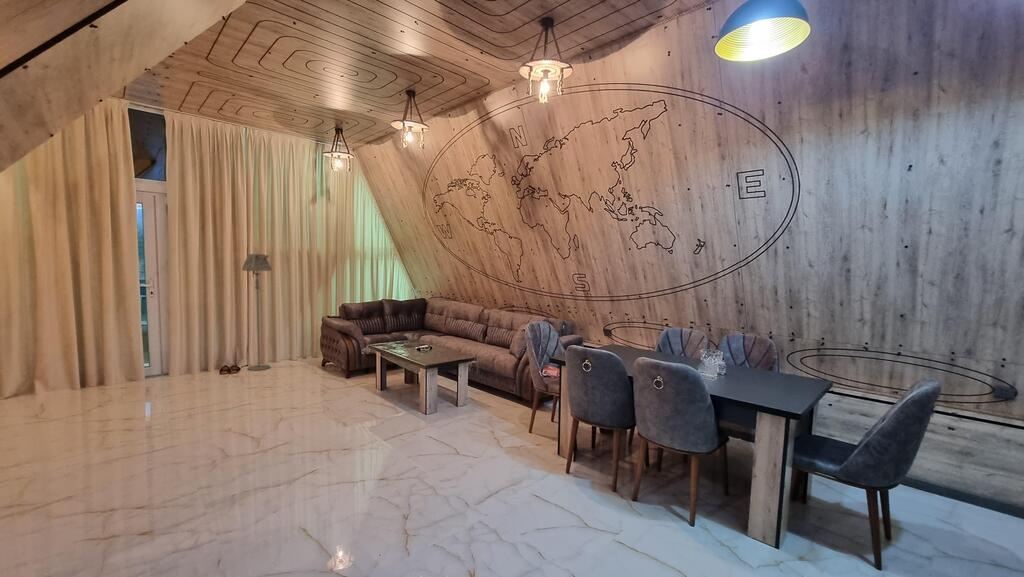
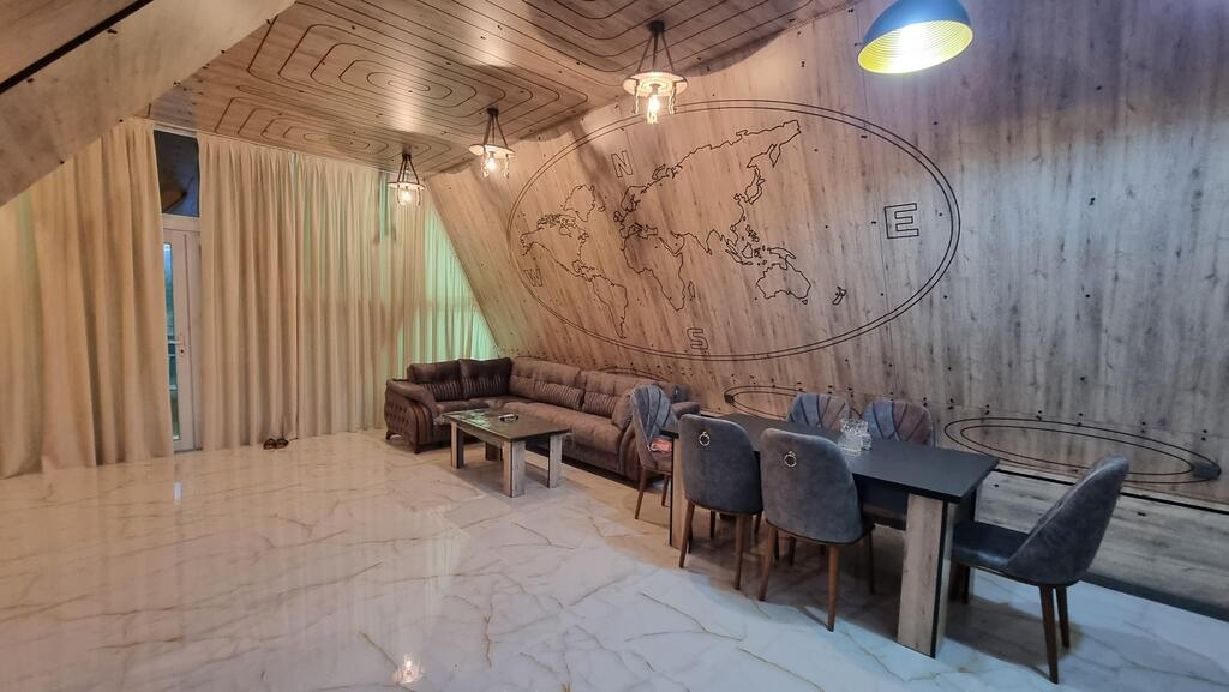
- floor lamp (257, 311)
